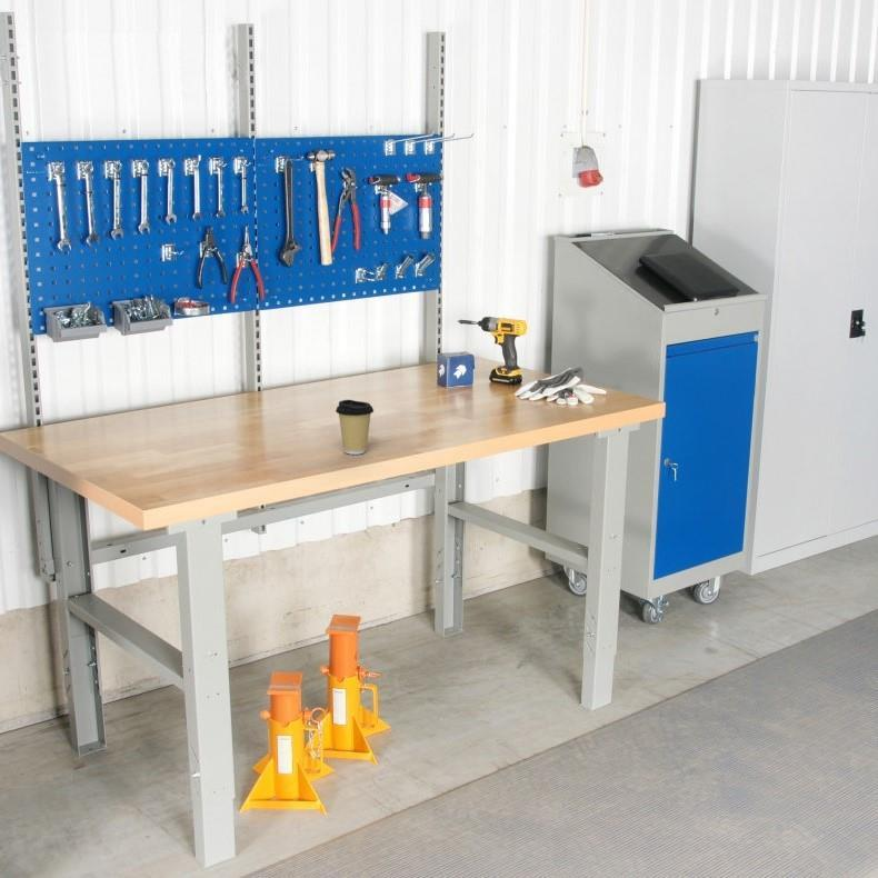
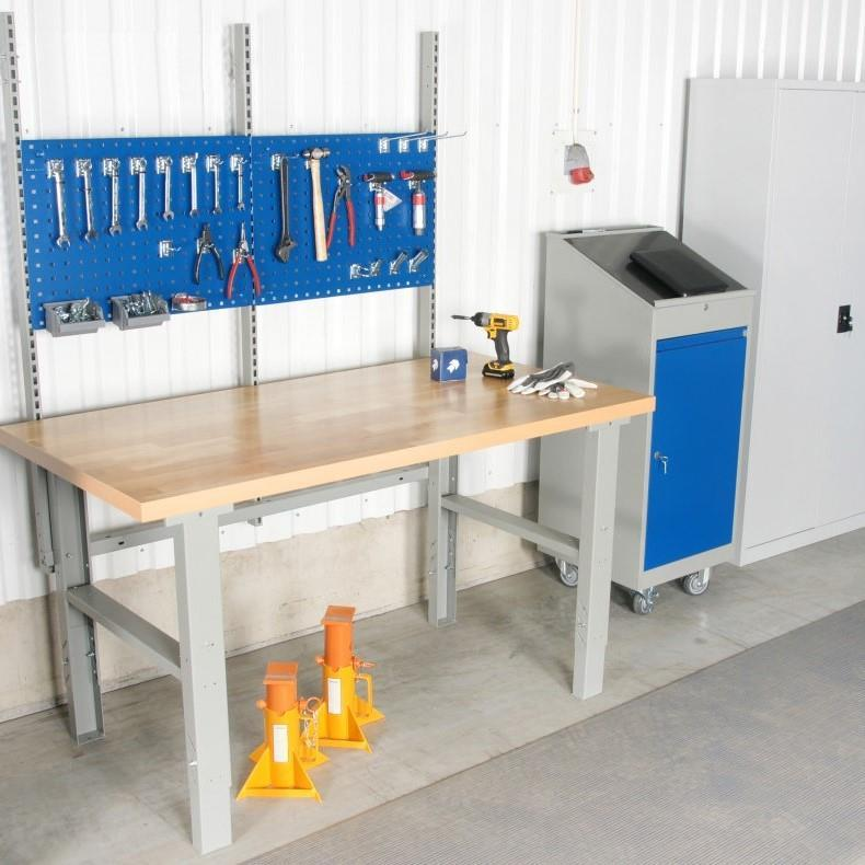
- coffee cup (355, 427)
